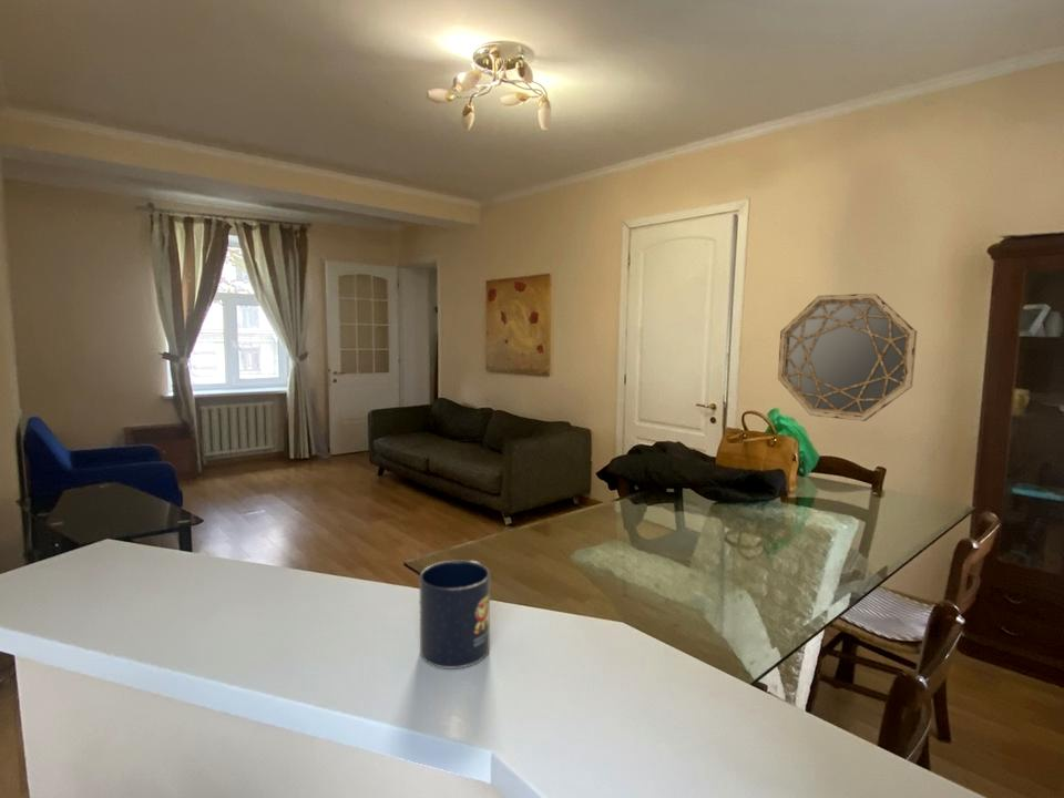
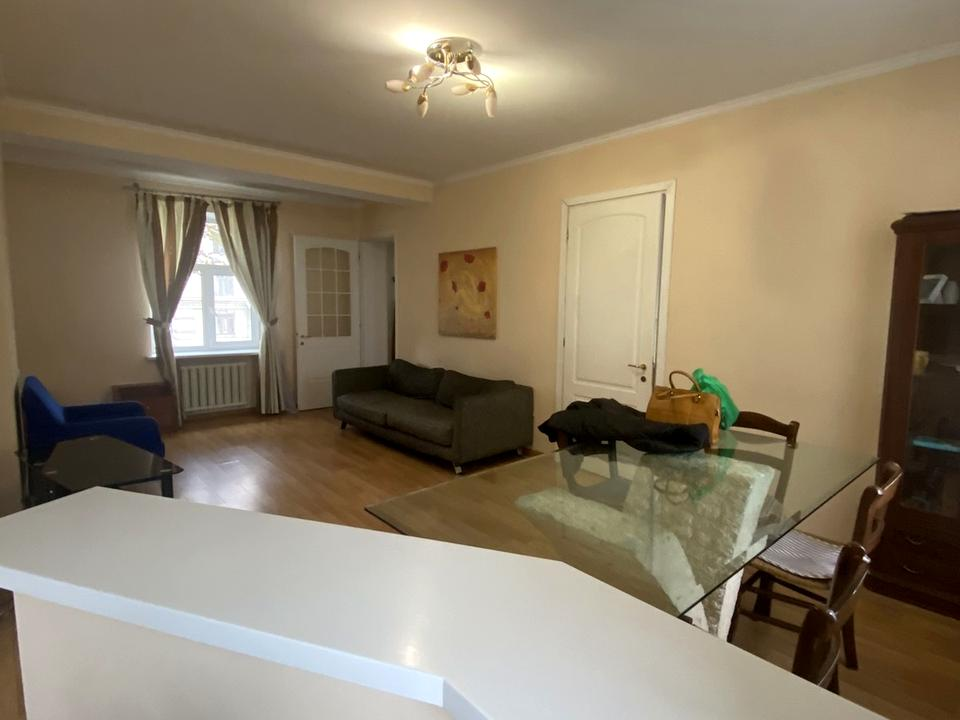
- home mirror (841, 357)
- mug (461, 604)
